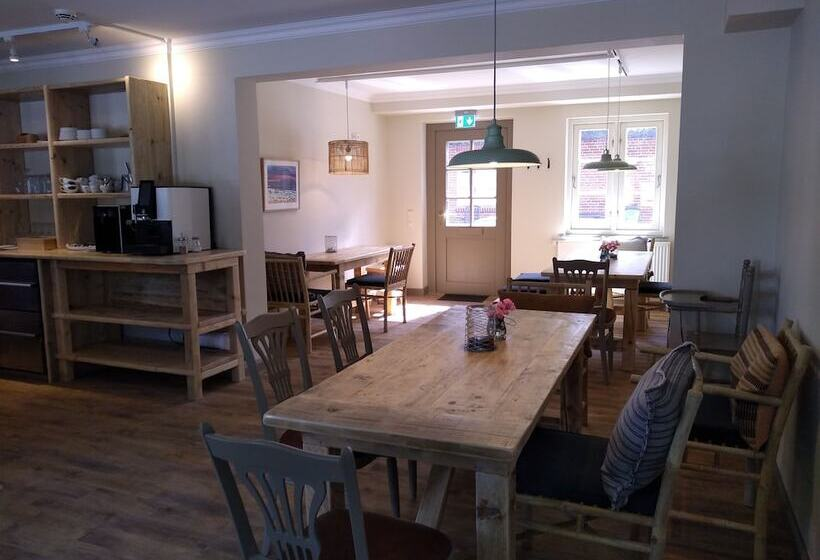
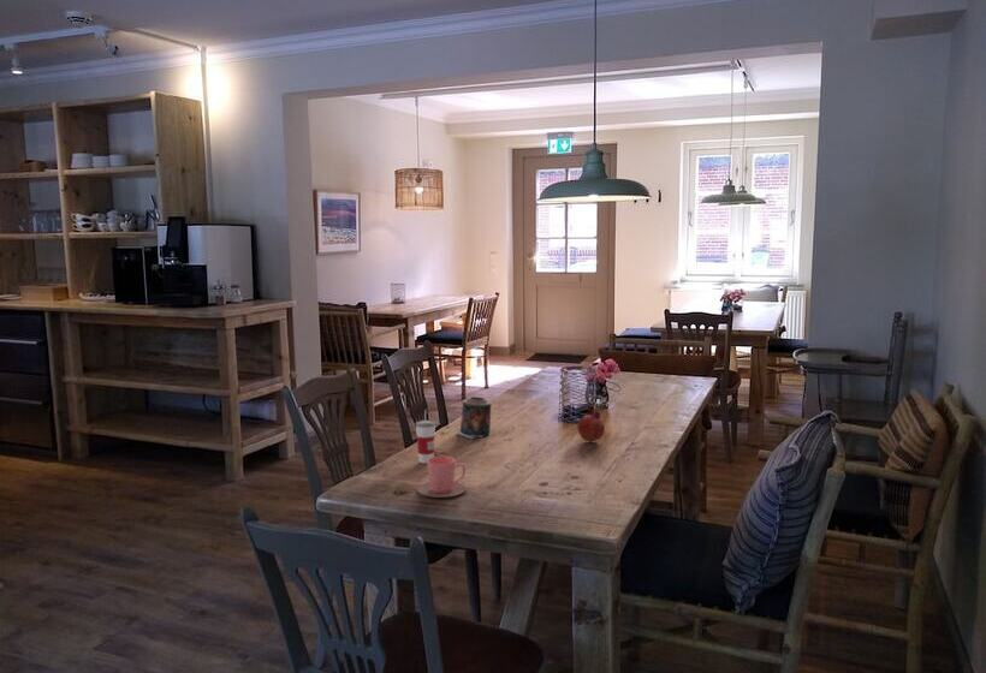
+ candle (474, 416)
+ fruit (590, 425)
+ cup (441, 475)
+ cup (426, 435)
